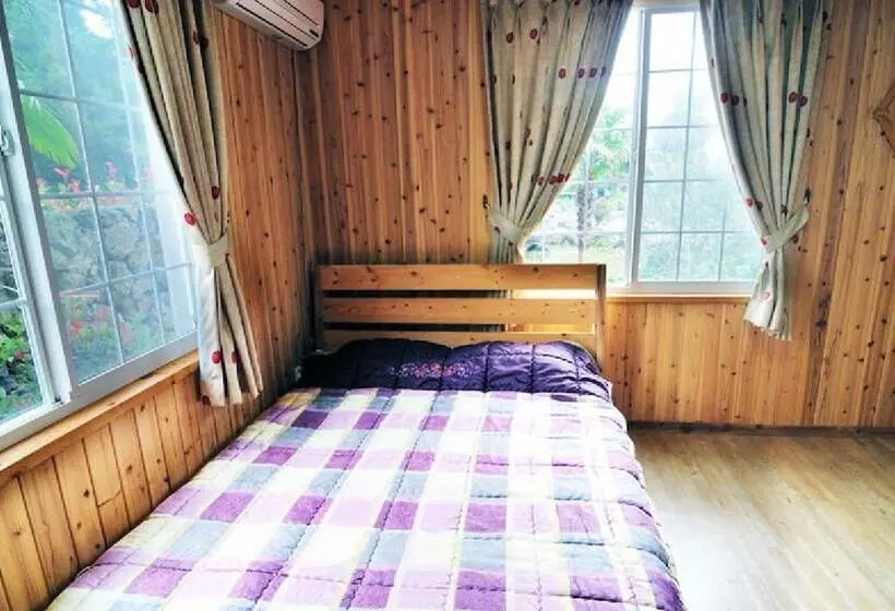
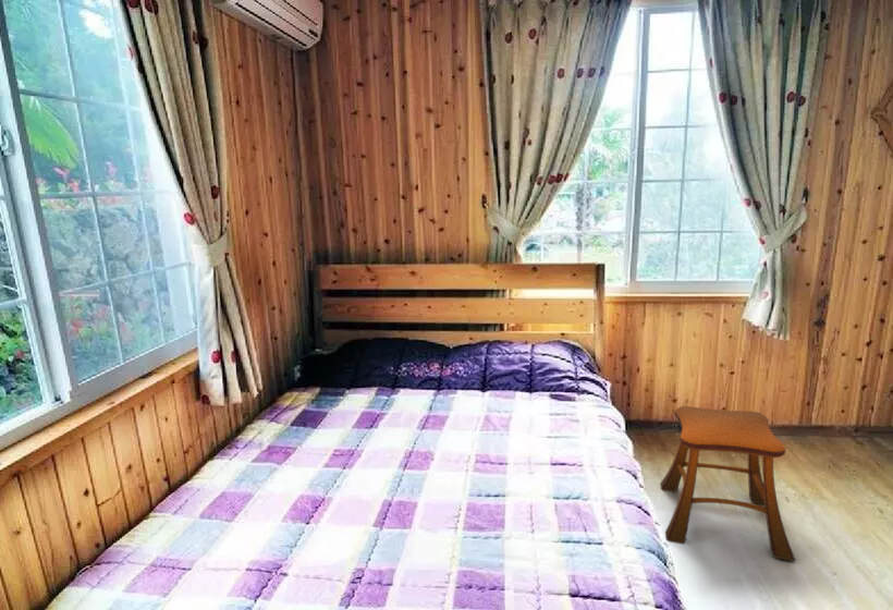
+ stool (722, 468)
